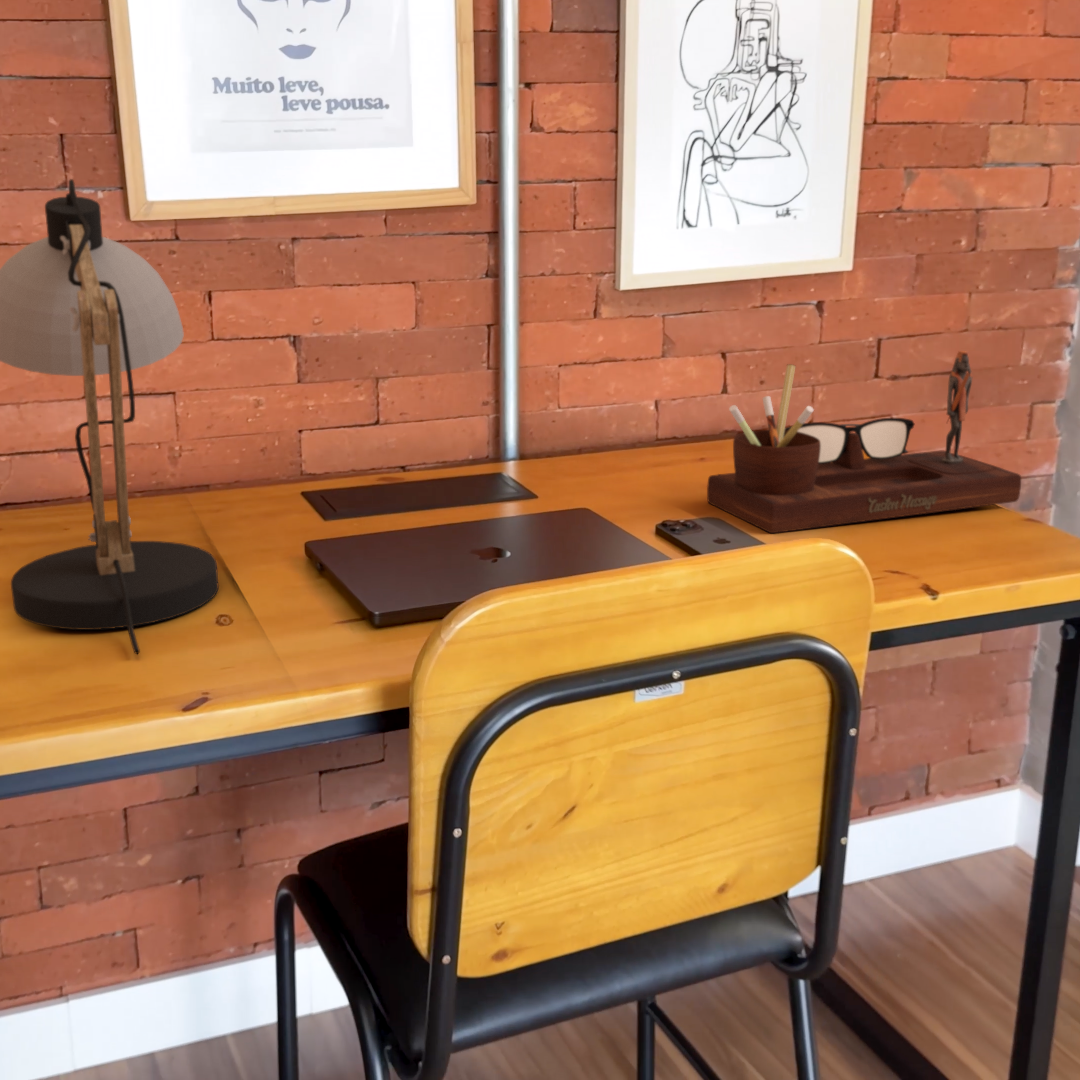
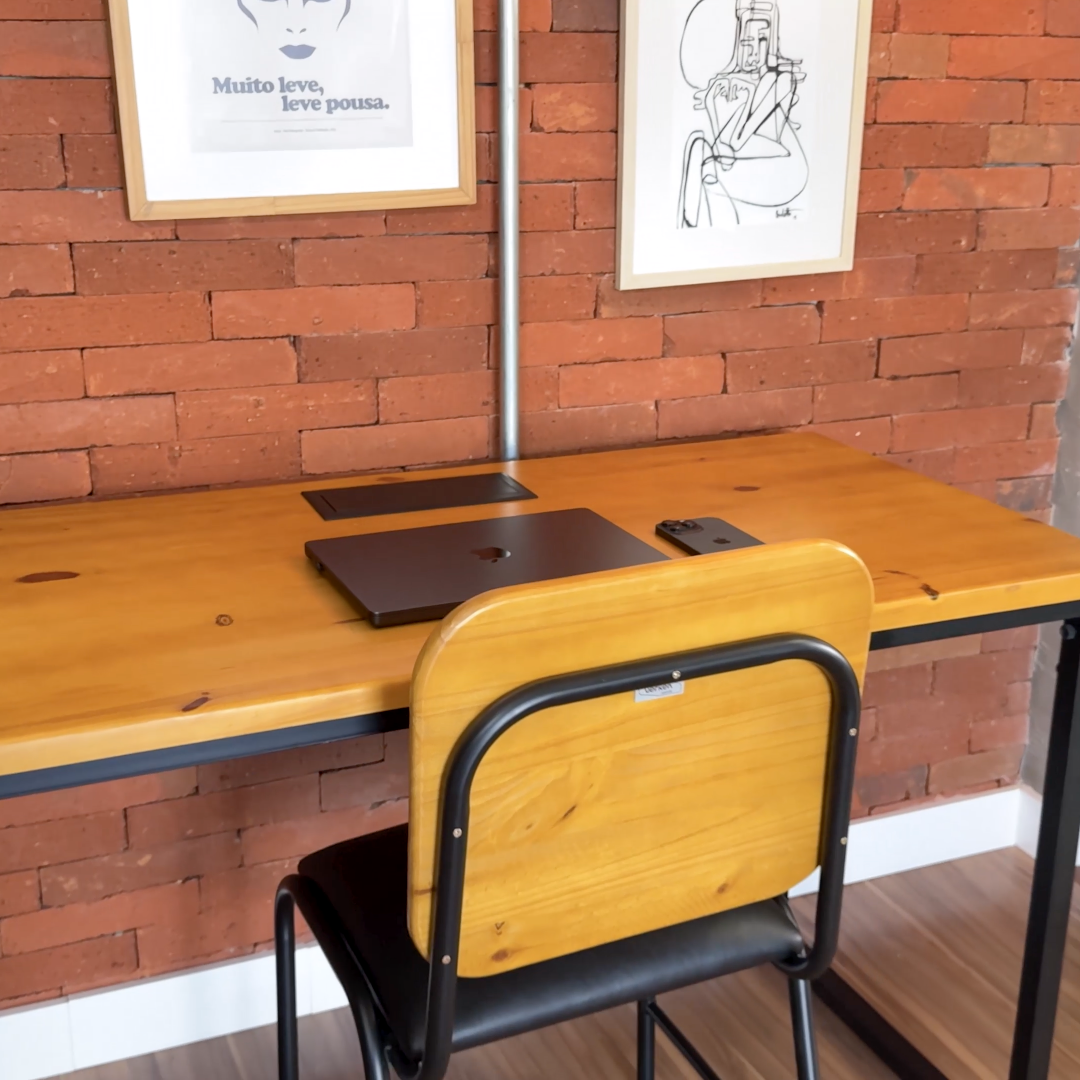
- desk lamp (95, 392)
- desk organizer (857, 432)
